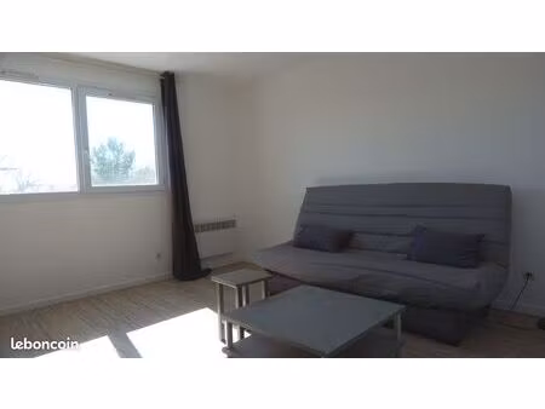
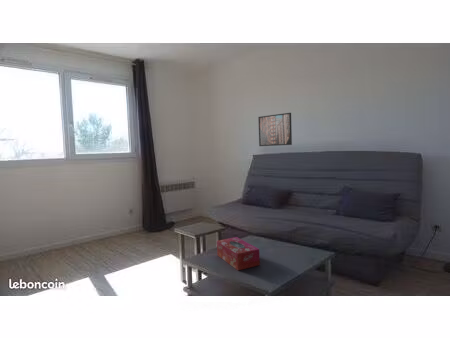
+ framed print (274, 130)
+ tissue box (237, 252)
